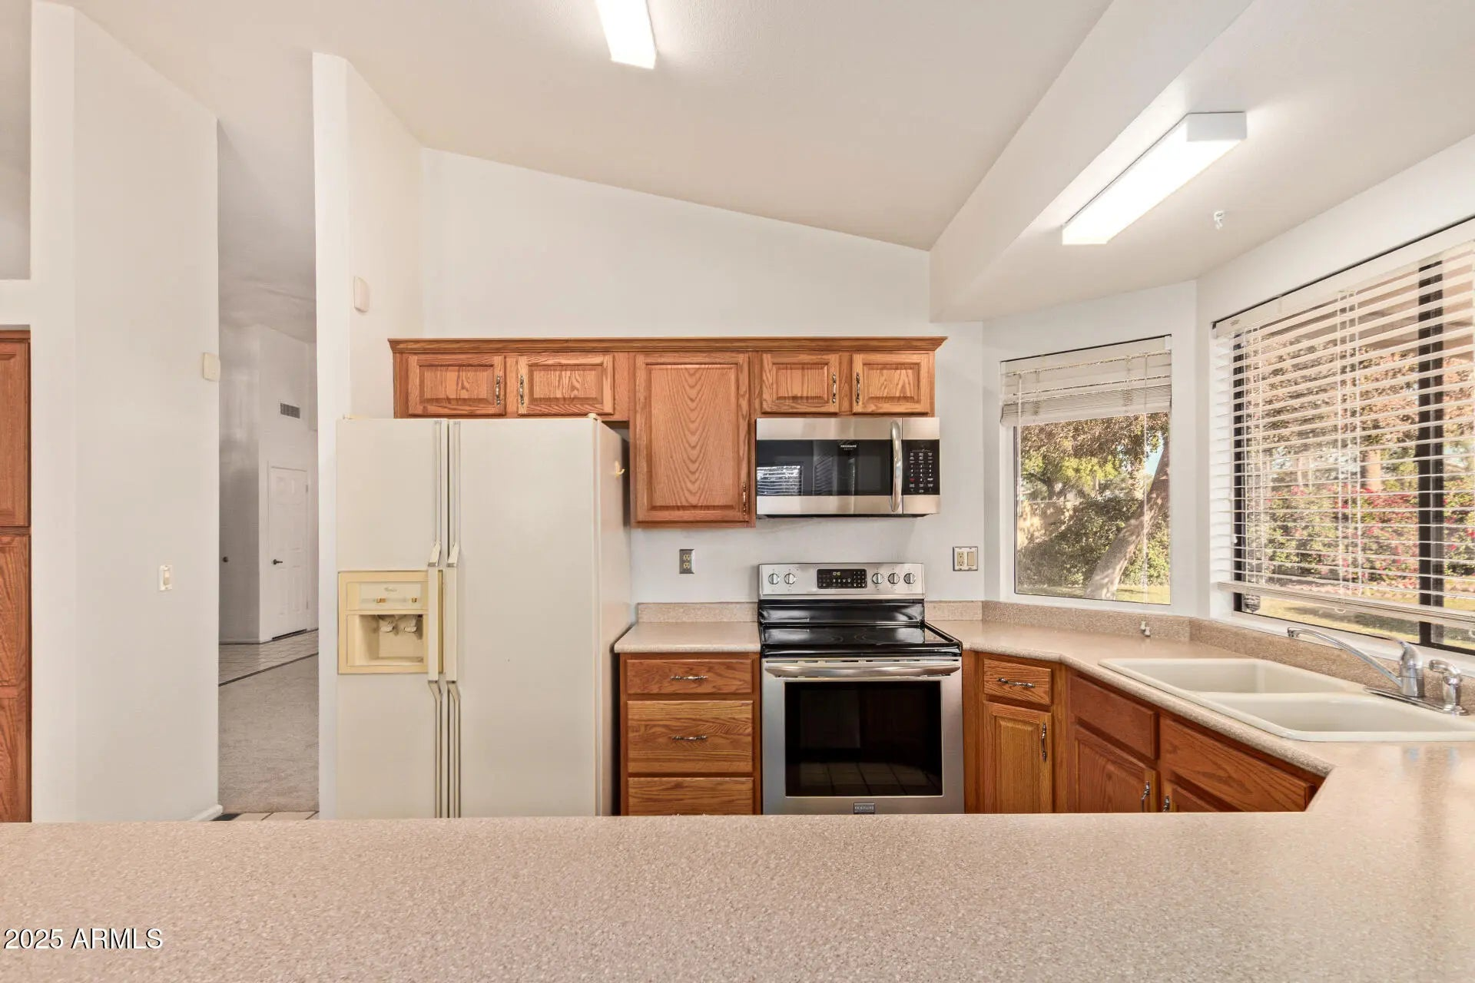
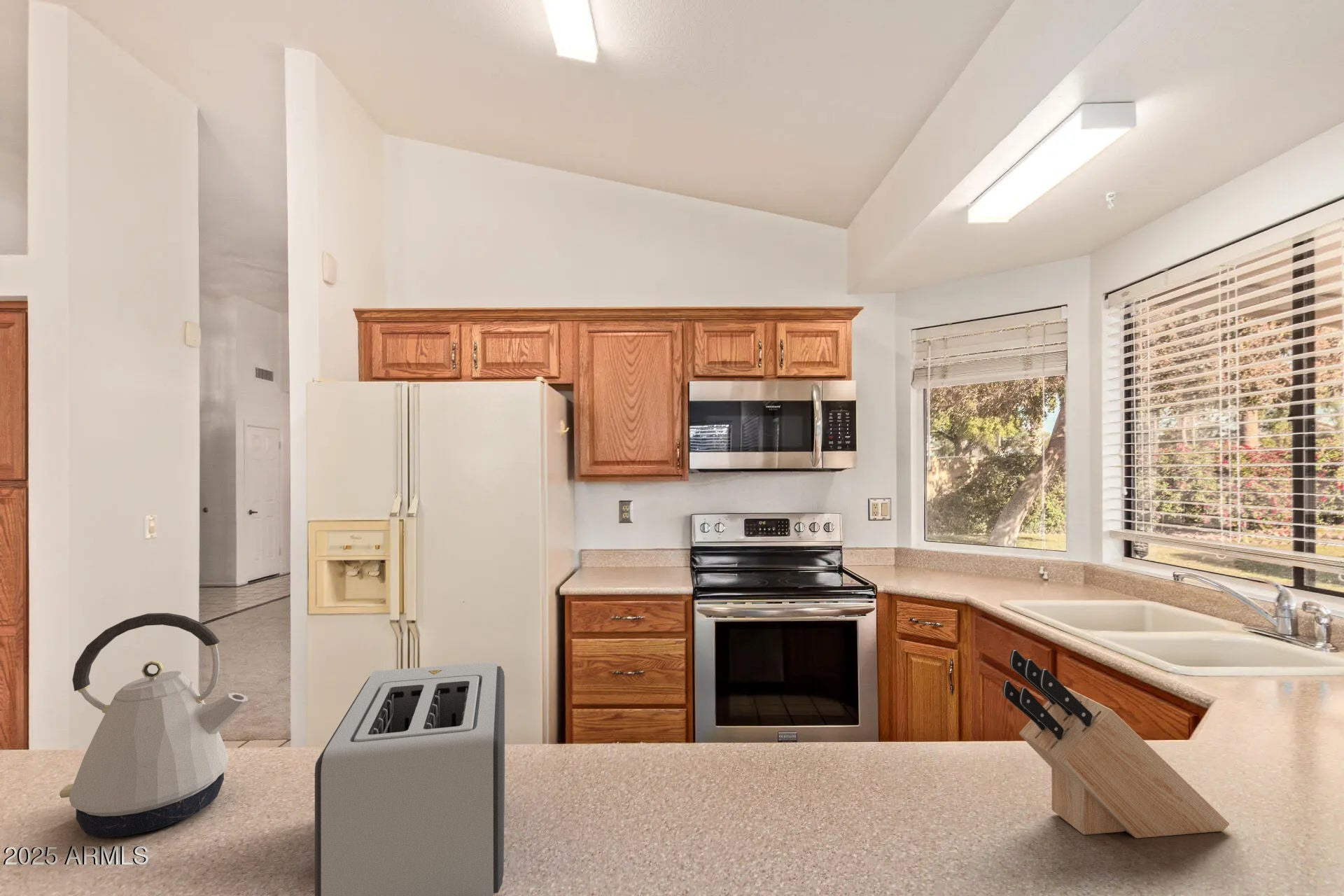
+ toaster (427, 769)
+ knife block (1106, 736)
+ kettle (159, 711)
